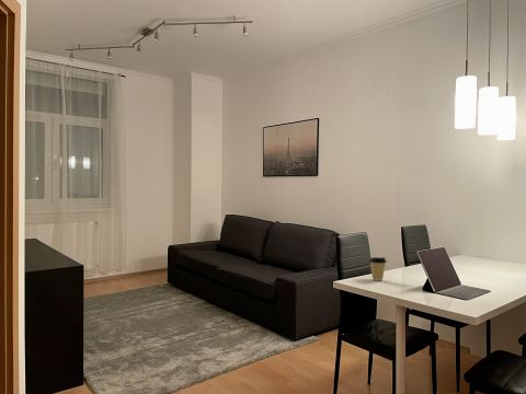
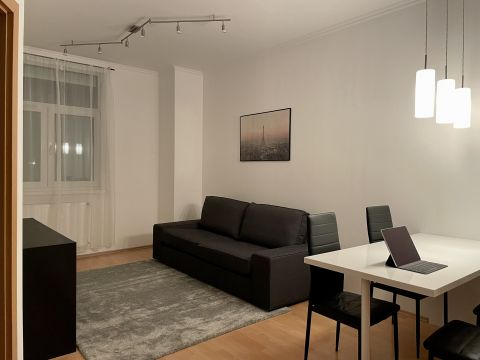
- coffee cup (377, 268)
